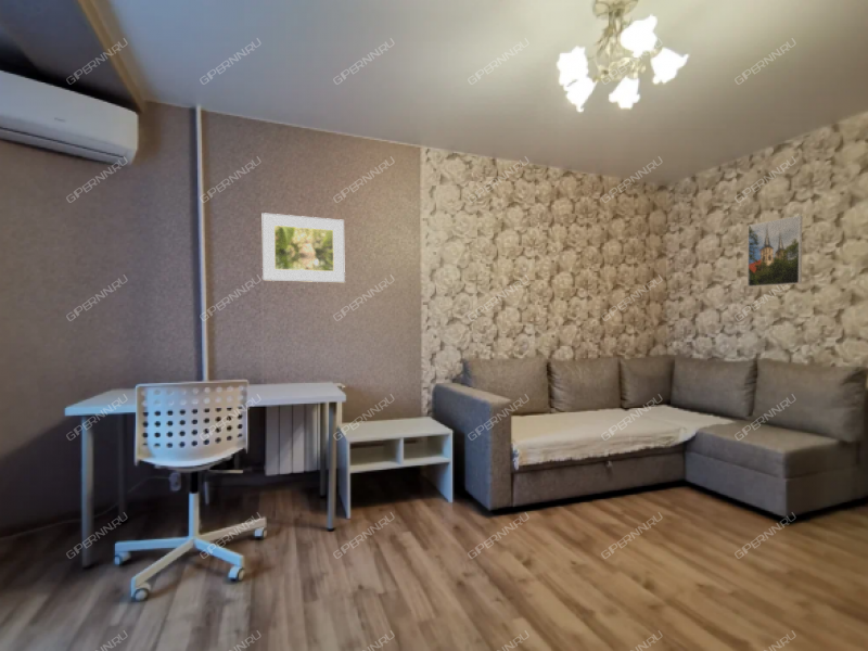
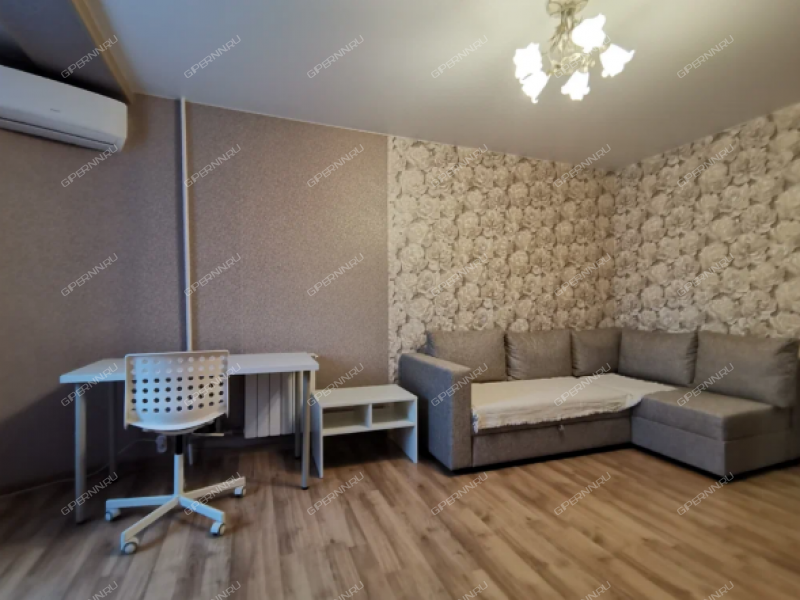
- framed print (773, 253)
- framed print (304, 248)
